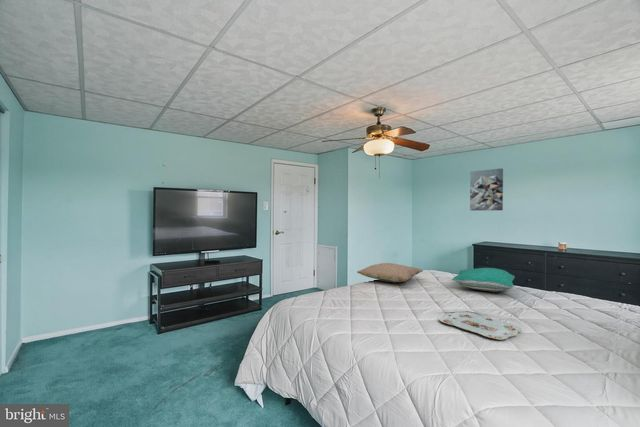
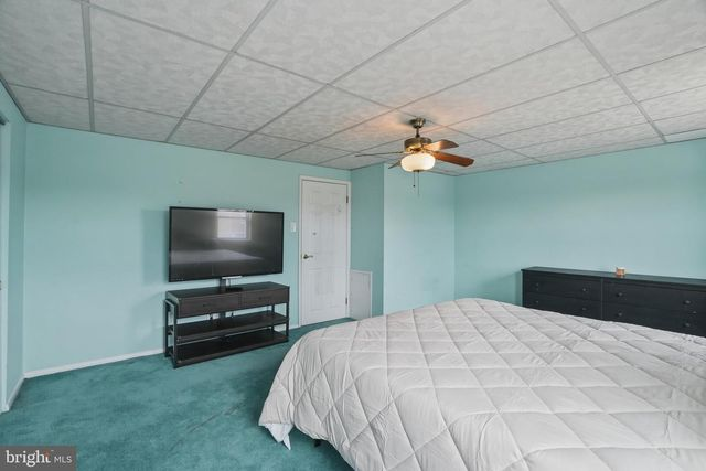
- serving tray (478, 324)
- pillow (390, 272)
- pillow (483, 278)
- wall art (486, 190)
